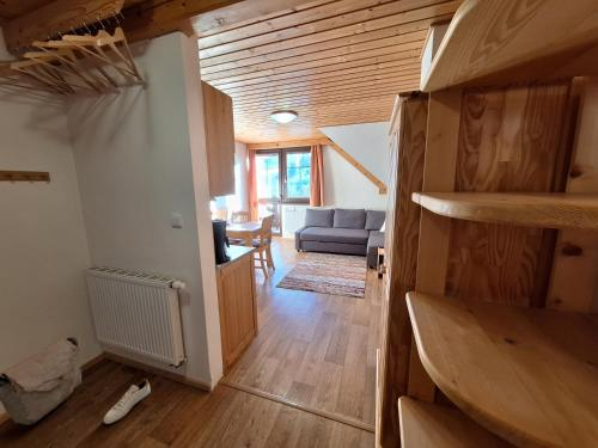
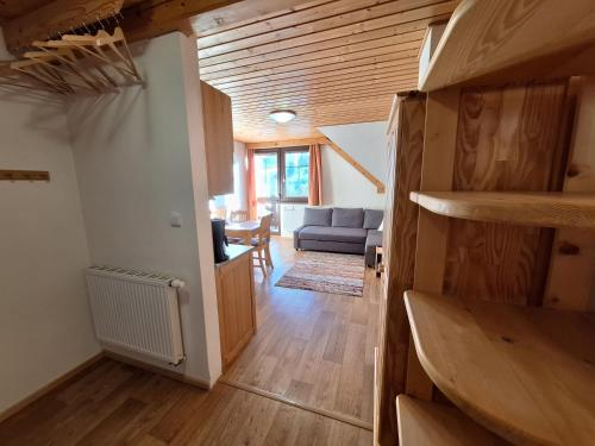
- shoe (127, 398)
- bag (45, 381)
